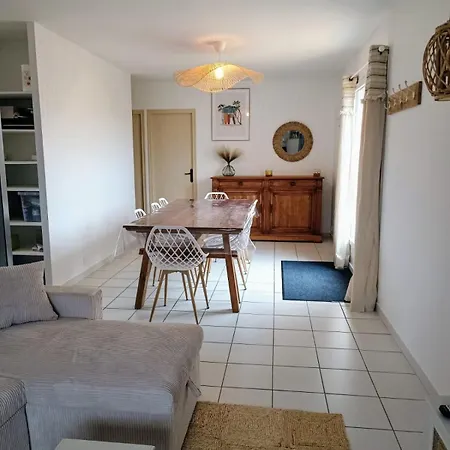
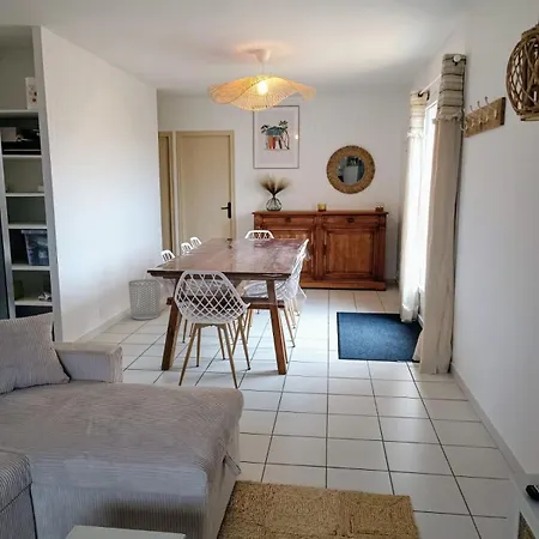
+ waste bin (145, 298)
